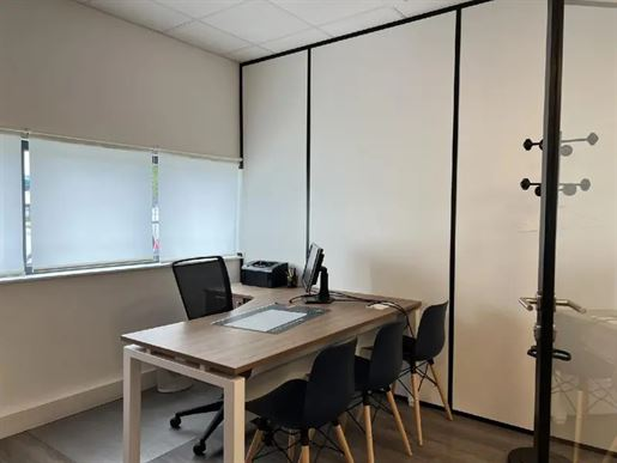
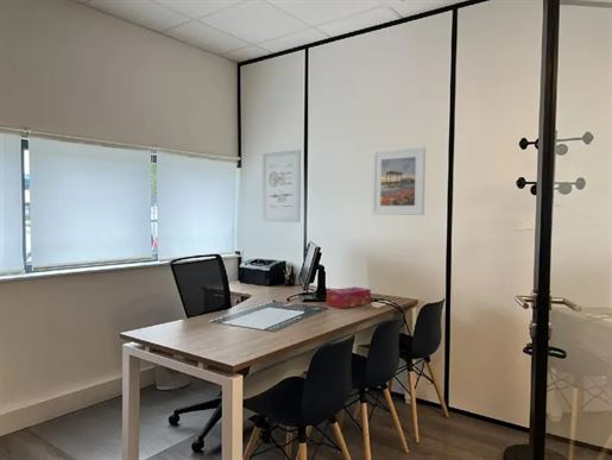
+ tissue box (348, 296)
+ wall art (280, 187)
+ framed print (397, 182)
